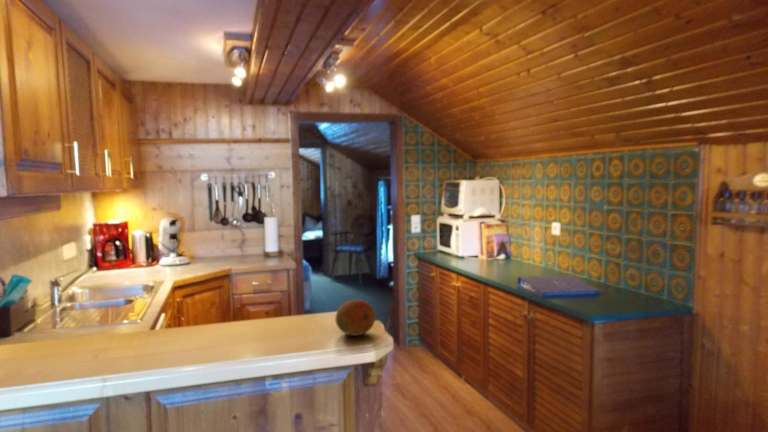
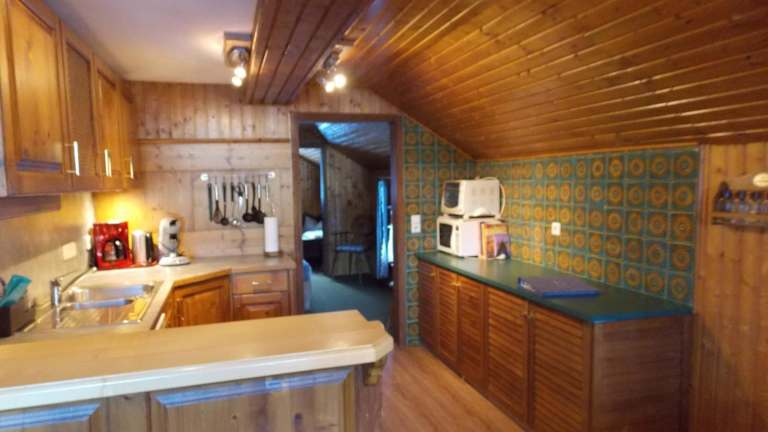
- fruit (353, 316)
